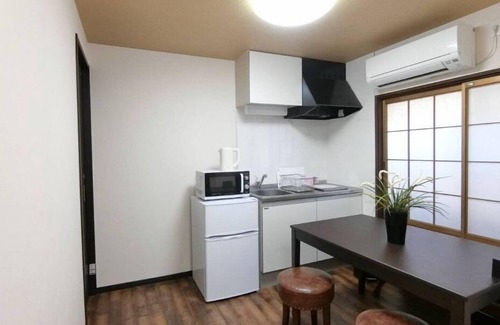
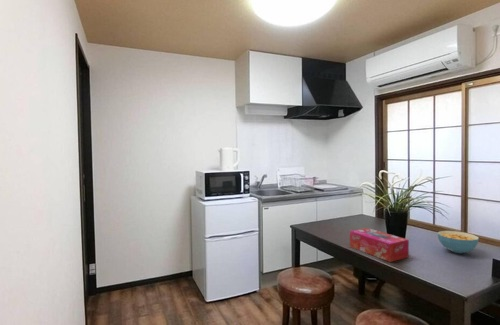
+ tissue box (377, 243)
+ cereal bowl (457, 243)
